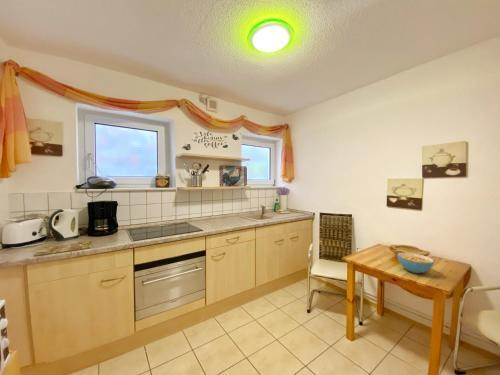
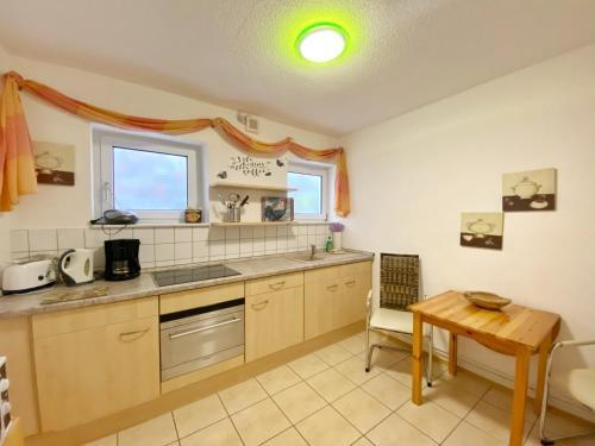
- cereal bowl (414, 264)
